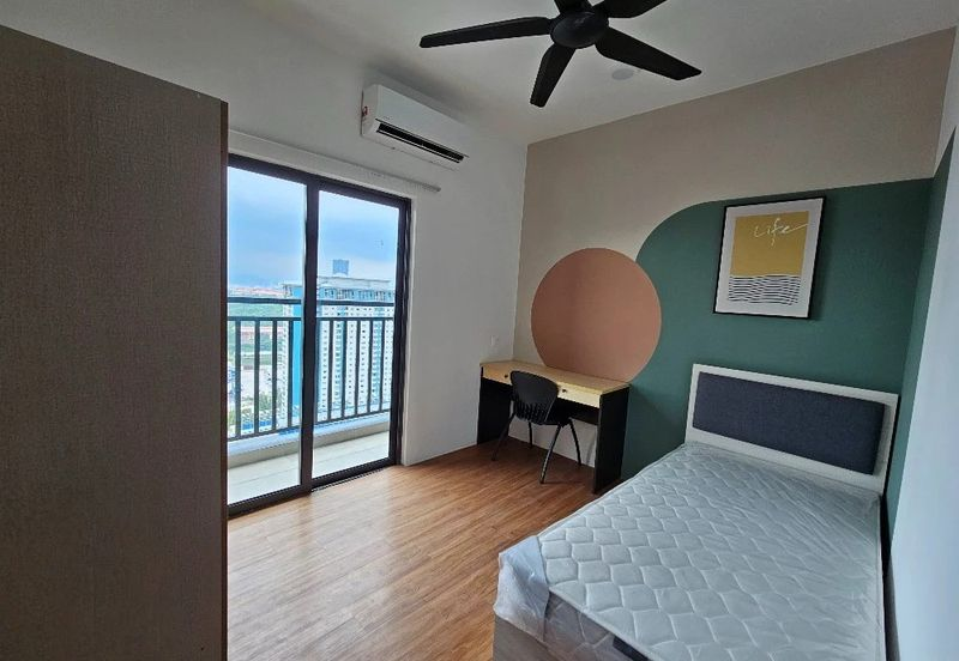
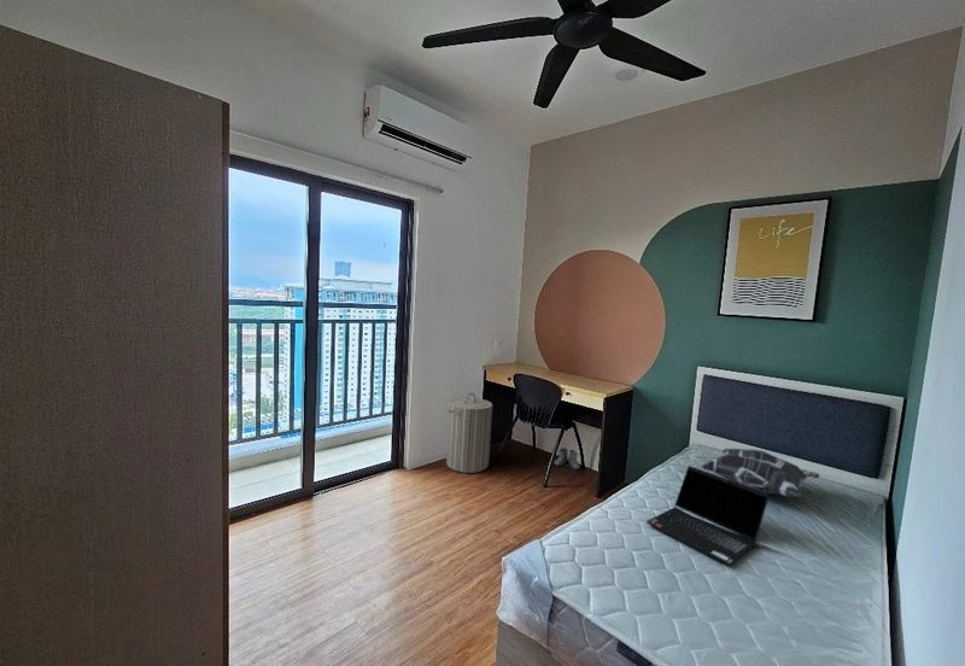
+ laptop computer (706, 509)
+ boots (566, 457)
+ decorative pillow (760, 469)
+ laundry hamper (469, 428)
